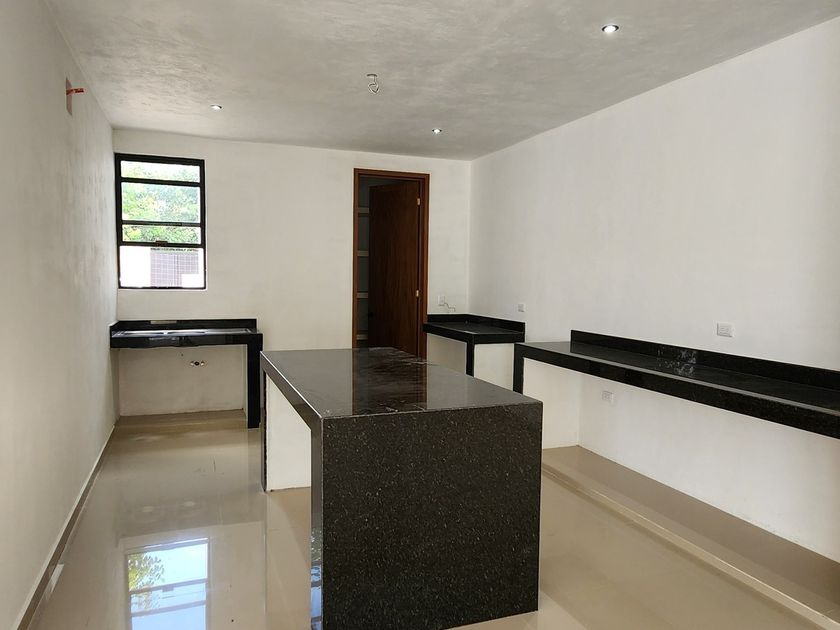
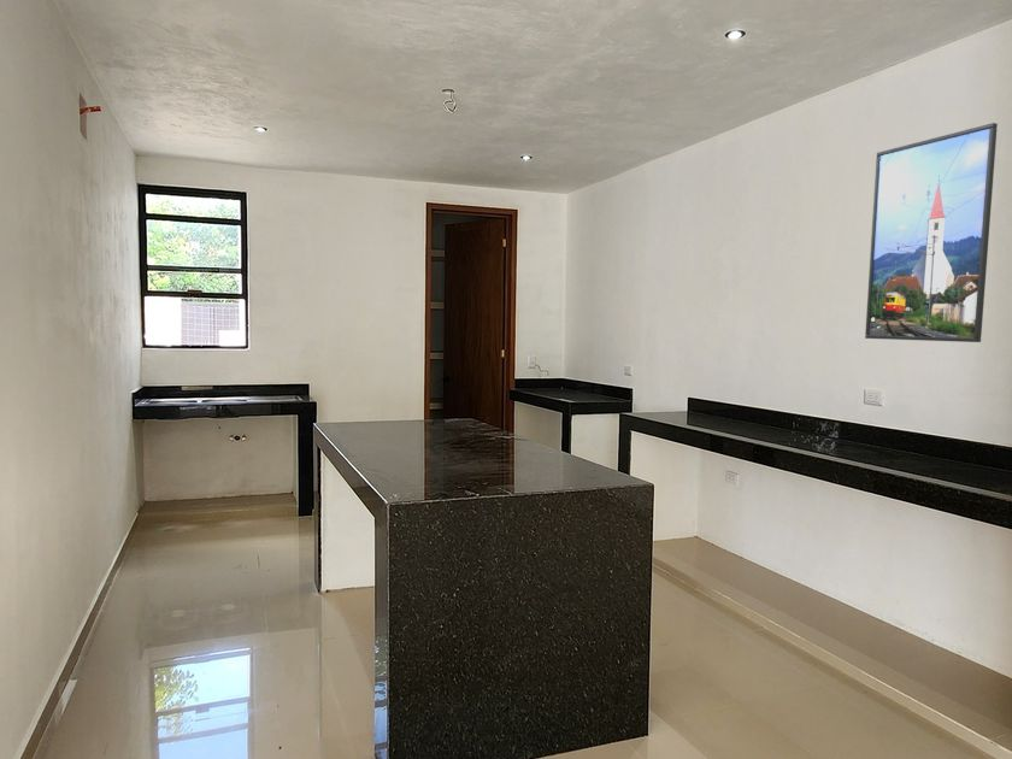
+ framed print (924, 240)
